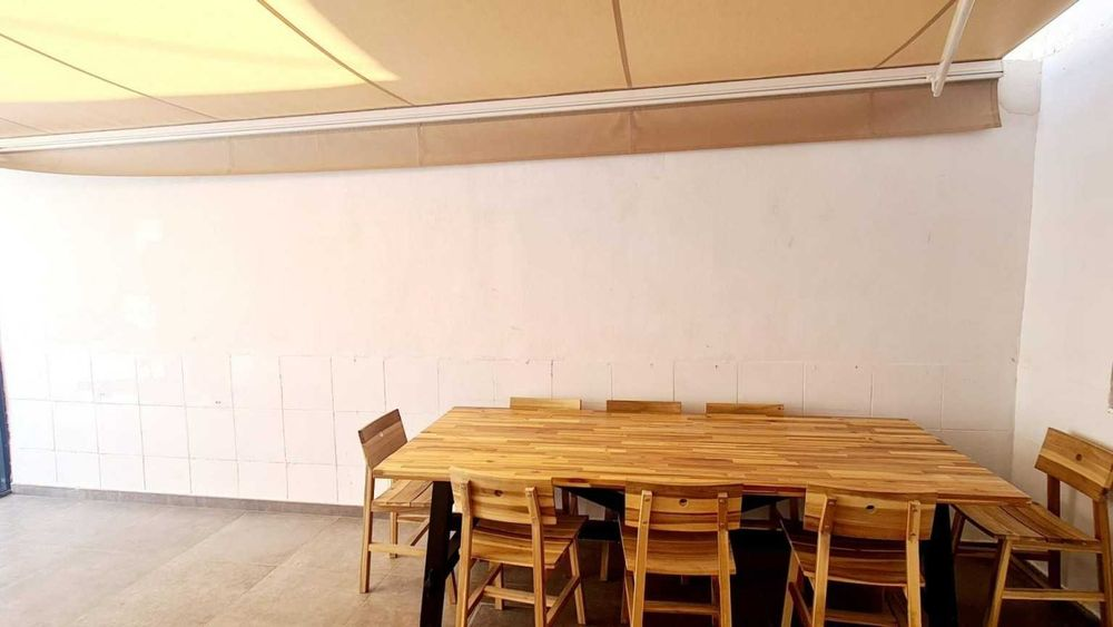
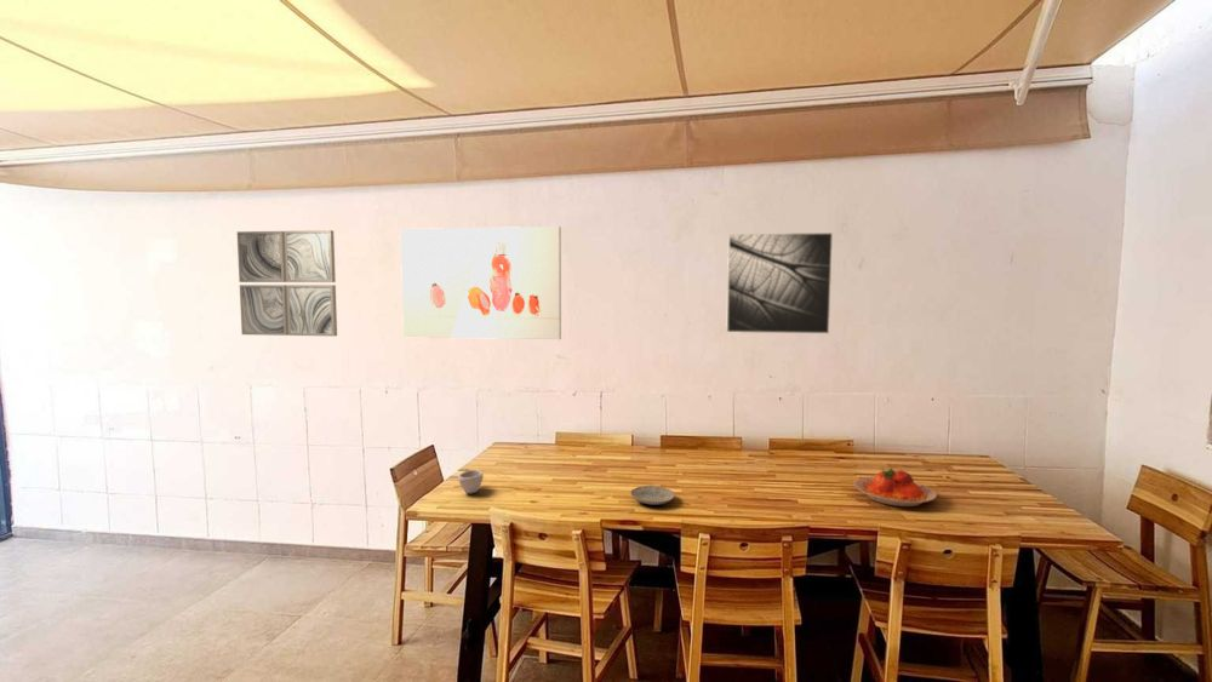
+ wall art (480, 283)
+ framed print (778, 283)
+ plate (894, 483)
+ plate (652, 497)
+ cup (471, 481)
+ wall art (286, 285)
